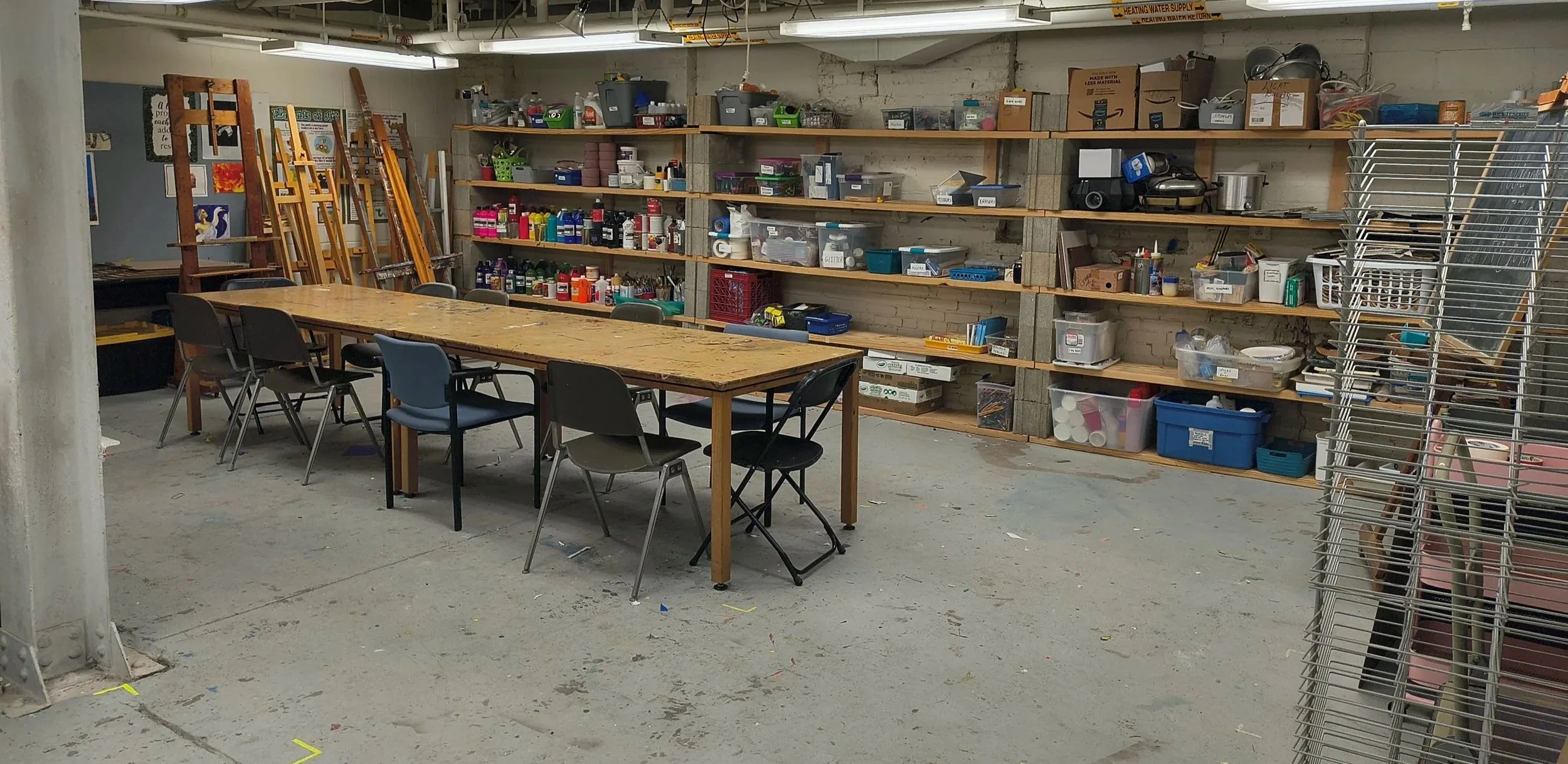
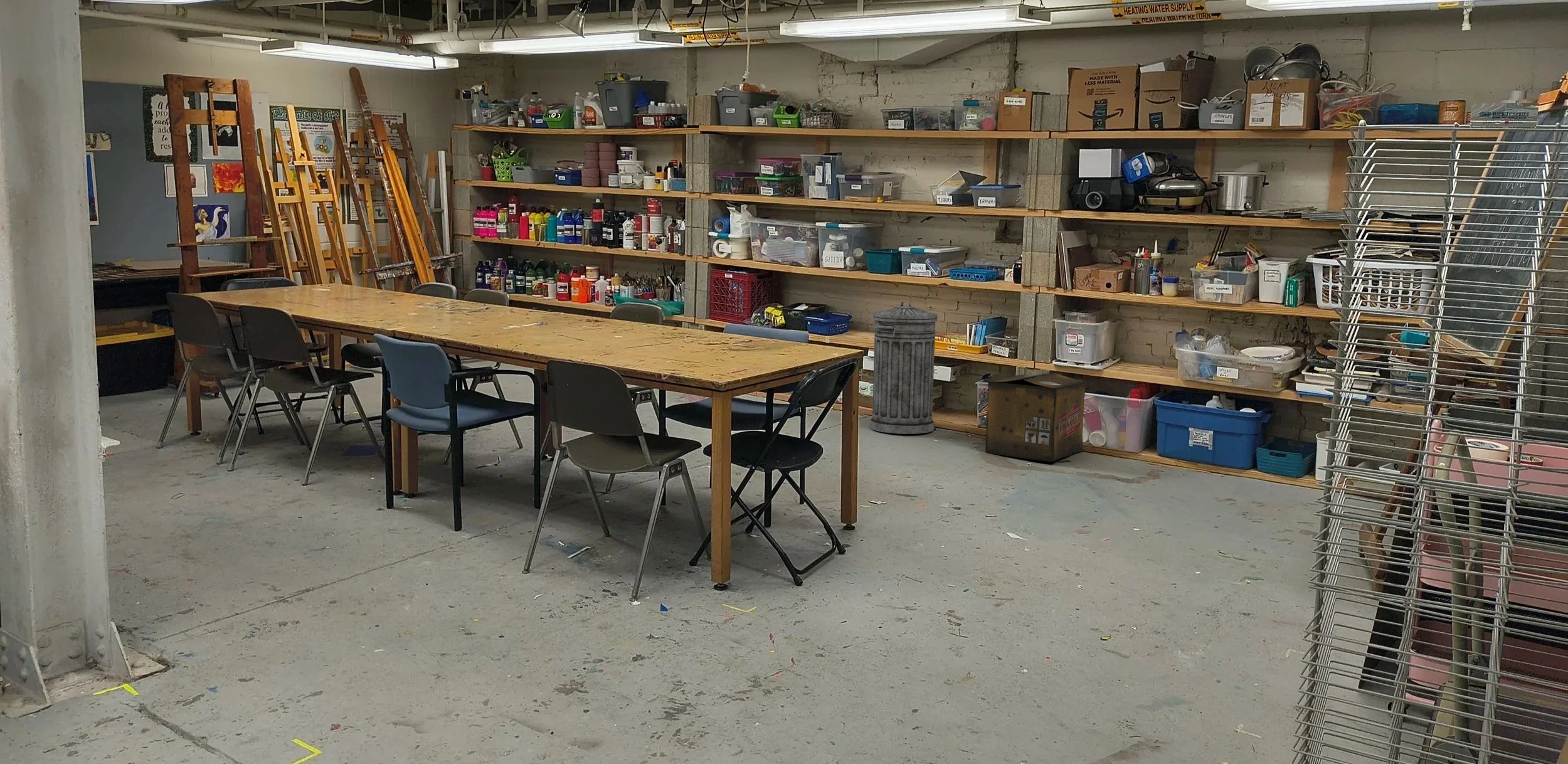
+ trash can (904, 365)
+ cardboard box (1036, 414)
